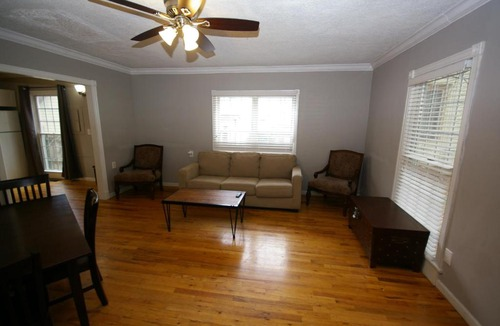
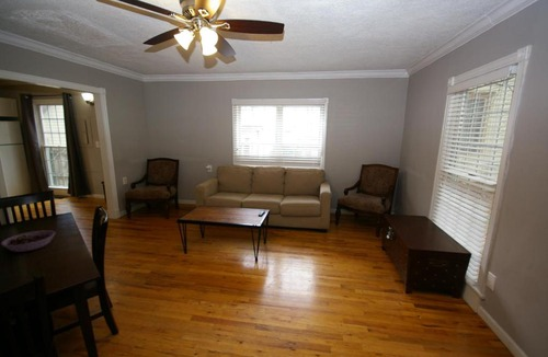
+ bowl (30, 240)
